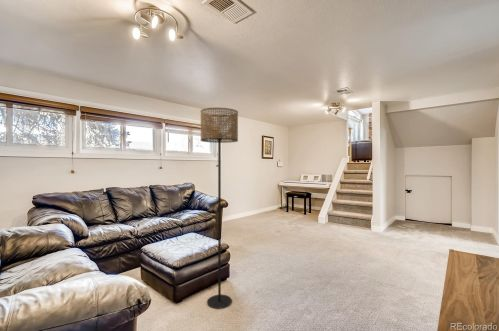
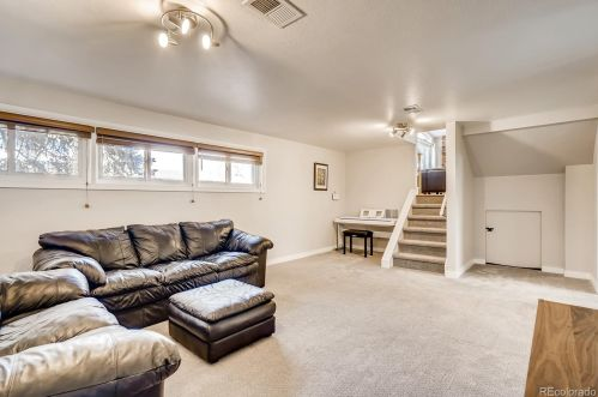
- floor lamp (219, 206)
